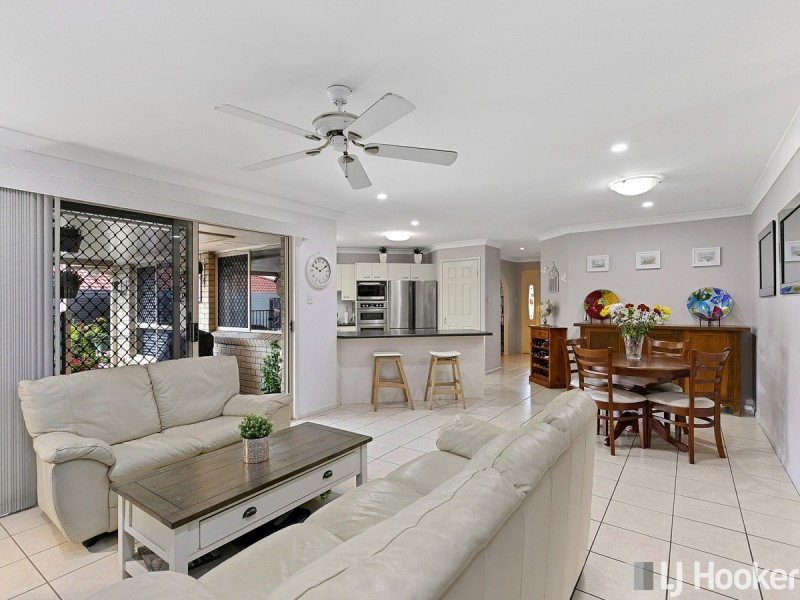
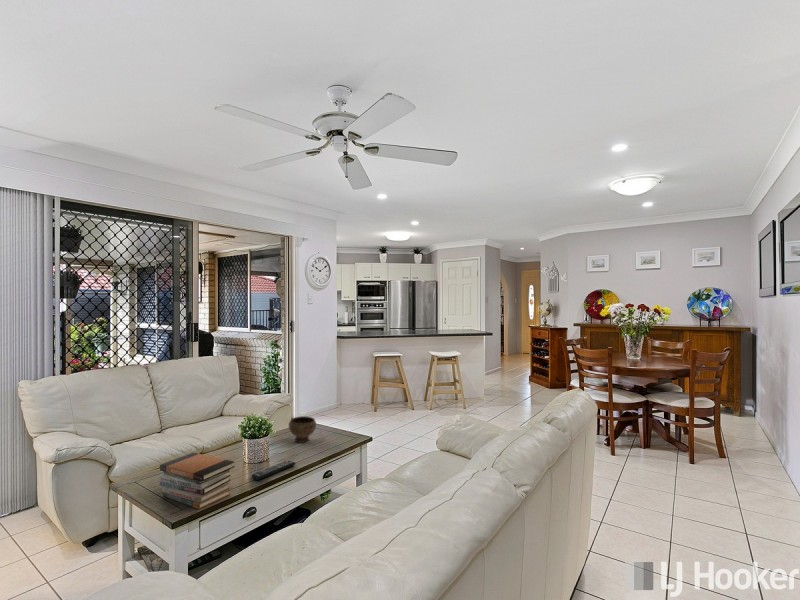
+ remote control (274, 469)
+ bowl (302, 429)
+ book stack (196, 478)
